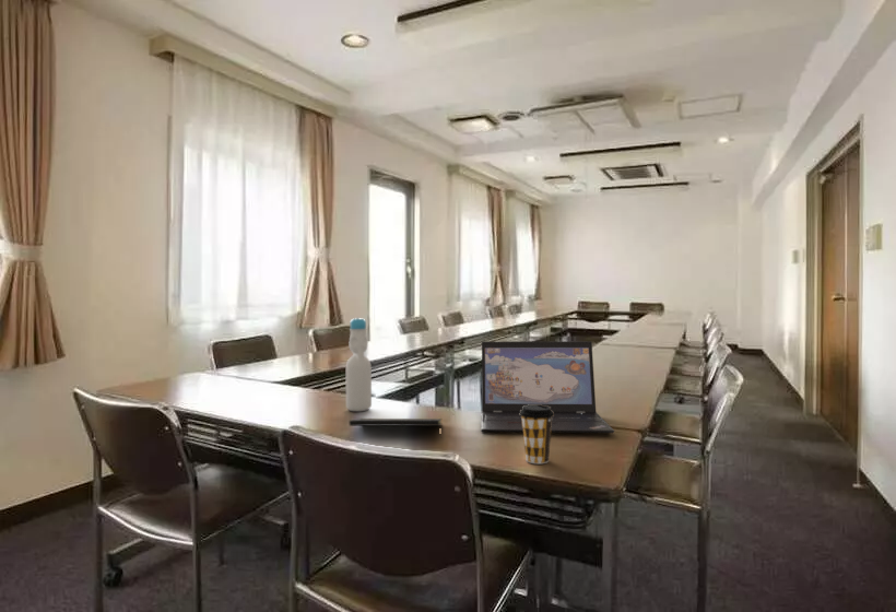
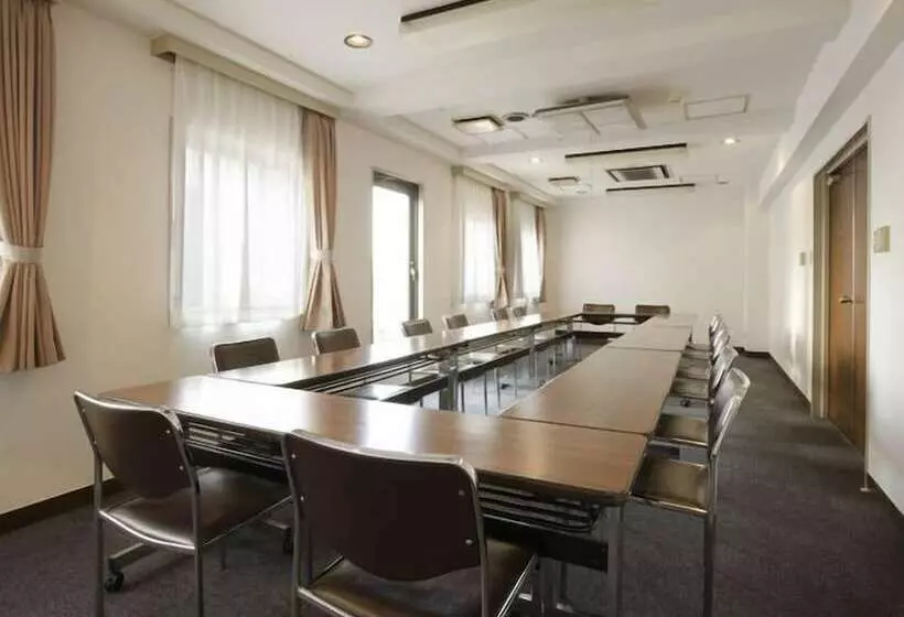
- bottle (358, 363)
- laptop (541, 382)
- notepad (398, 422)
- coffee cup (537, 433)
